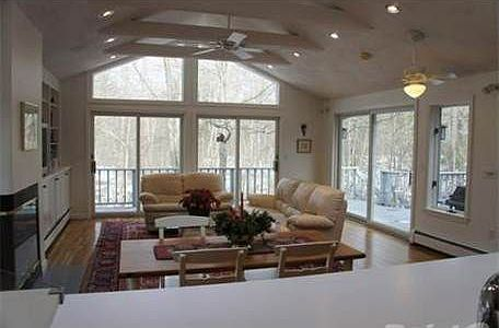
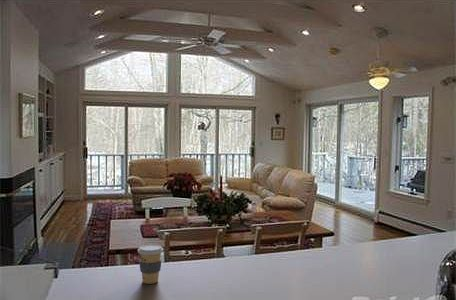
+ coffee cup (150, 264)
